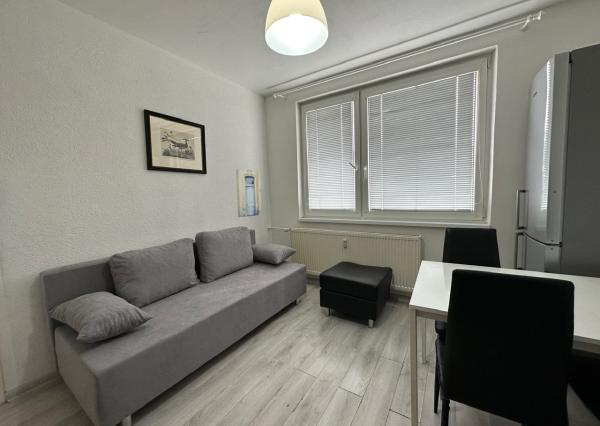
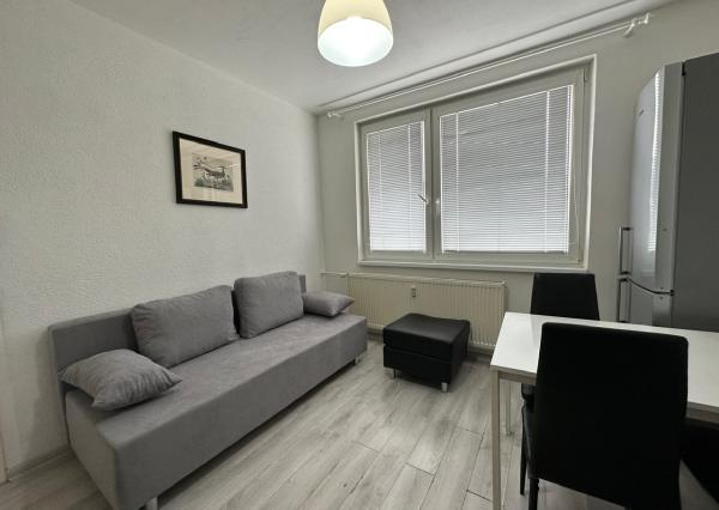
- wall art (249, 193)
